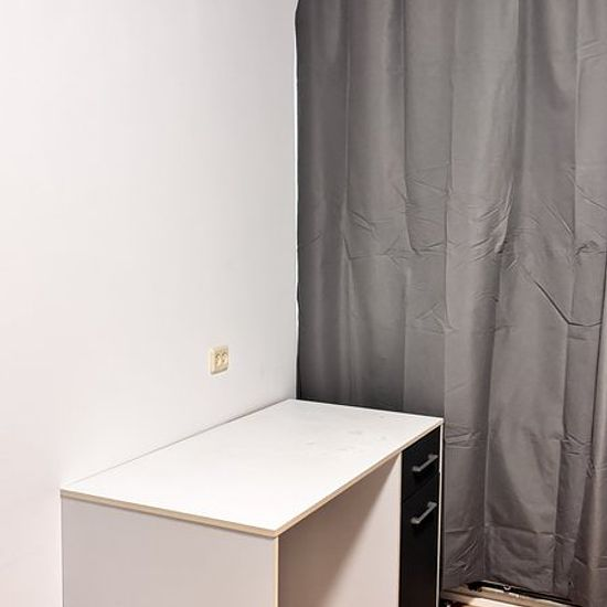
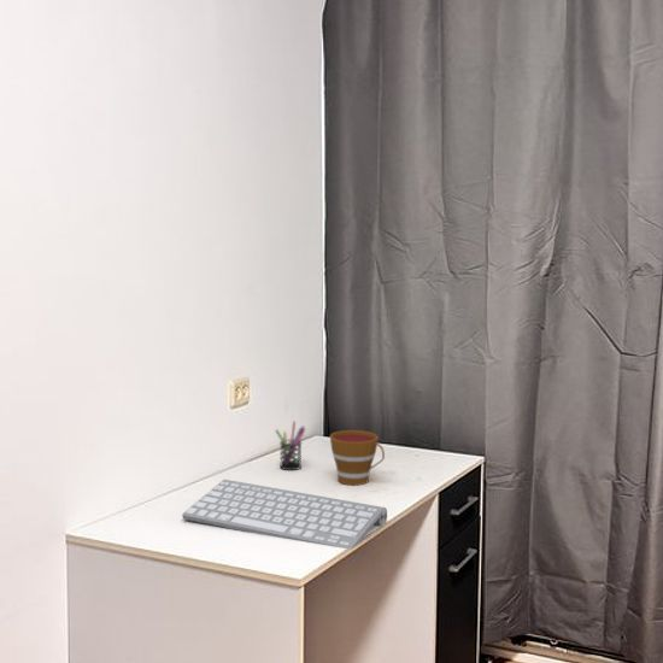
+ cup (357, 458)
+ computer keyboard (283, 511)
+ pen holder (288, 445)
